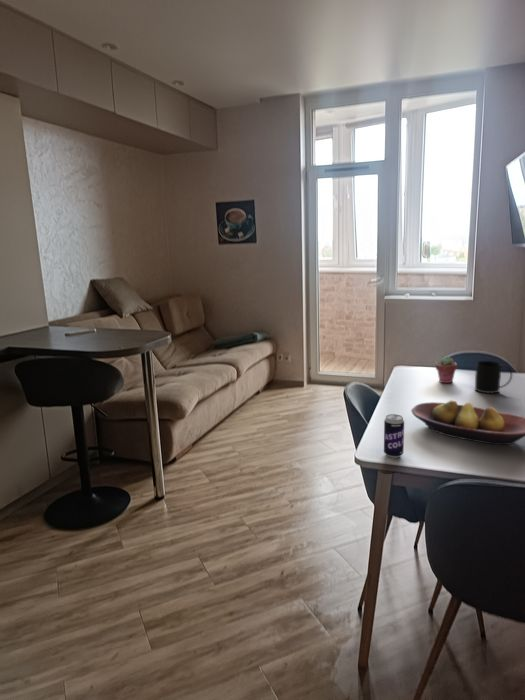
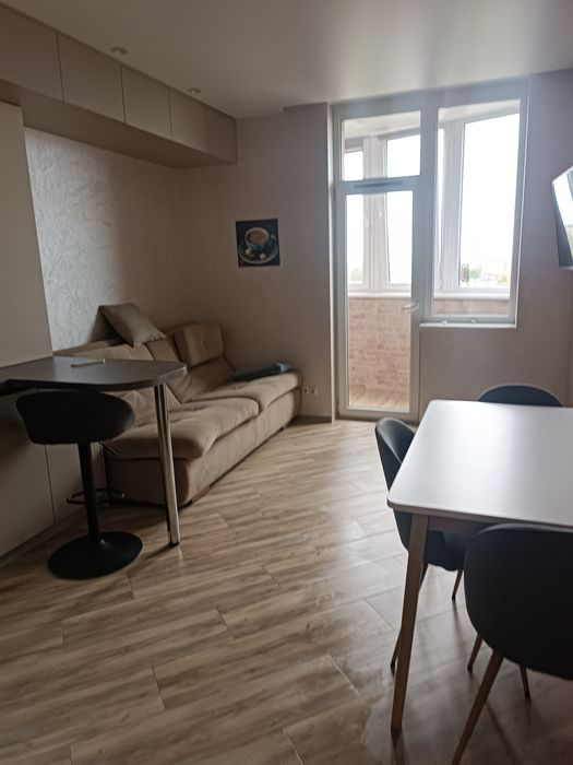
- fruit bowl (471, 418)
- mug (493, 377)
- beverage can (393, 436)
- potted succulent (446, 368)
